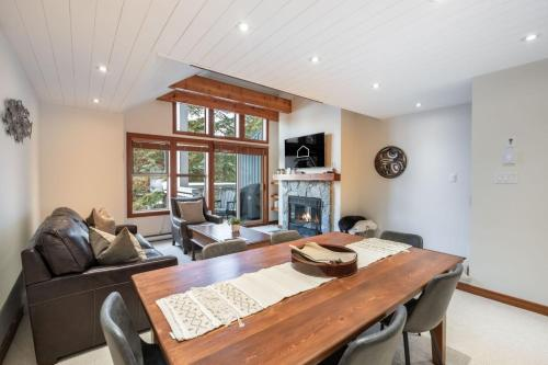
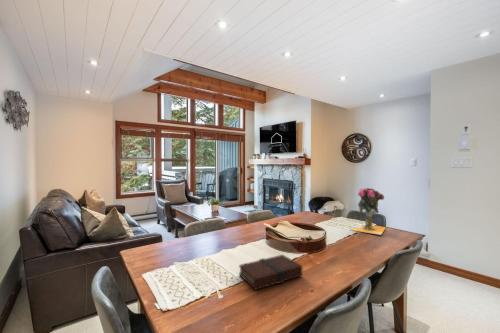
+ vase (368, 208)
+ book (270, 270)
